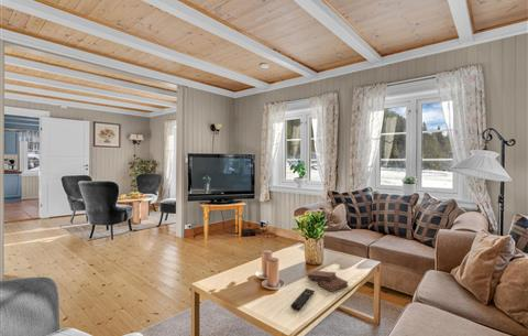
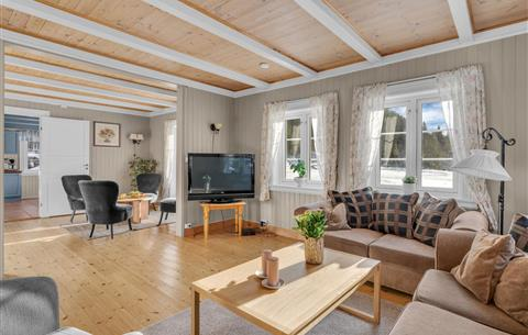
- book (324, 277)
- remote control (302, 299)
